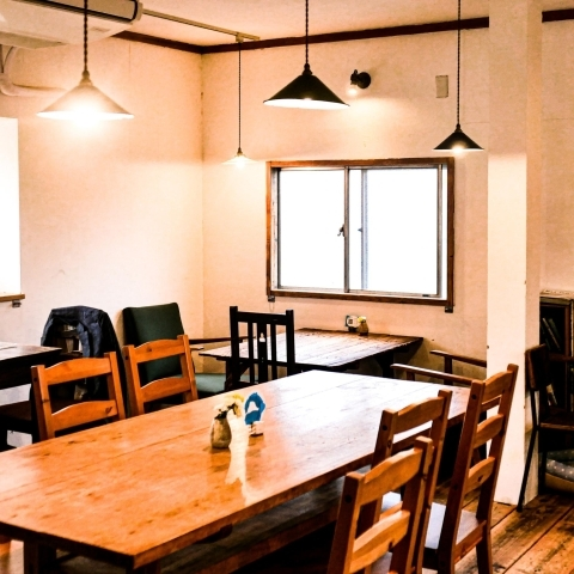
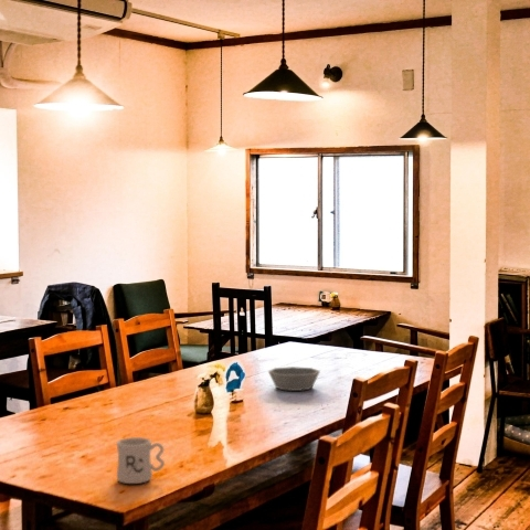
+ bowl (294, 379)
+ mug (140, 459)
